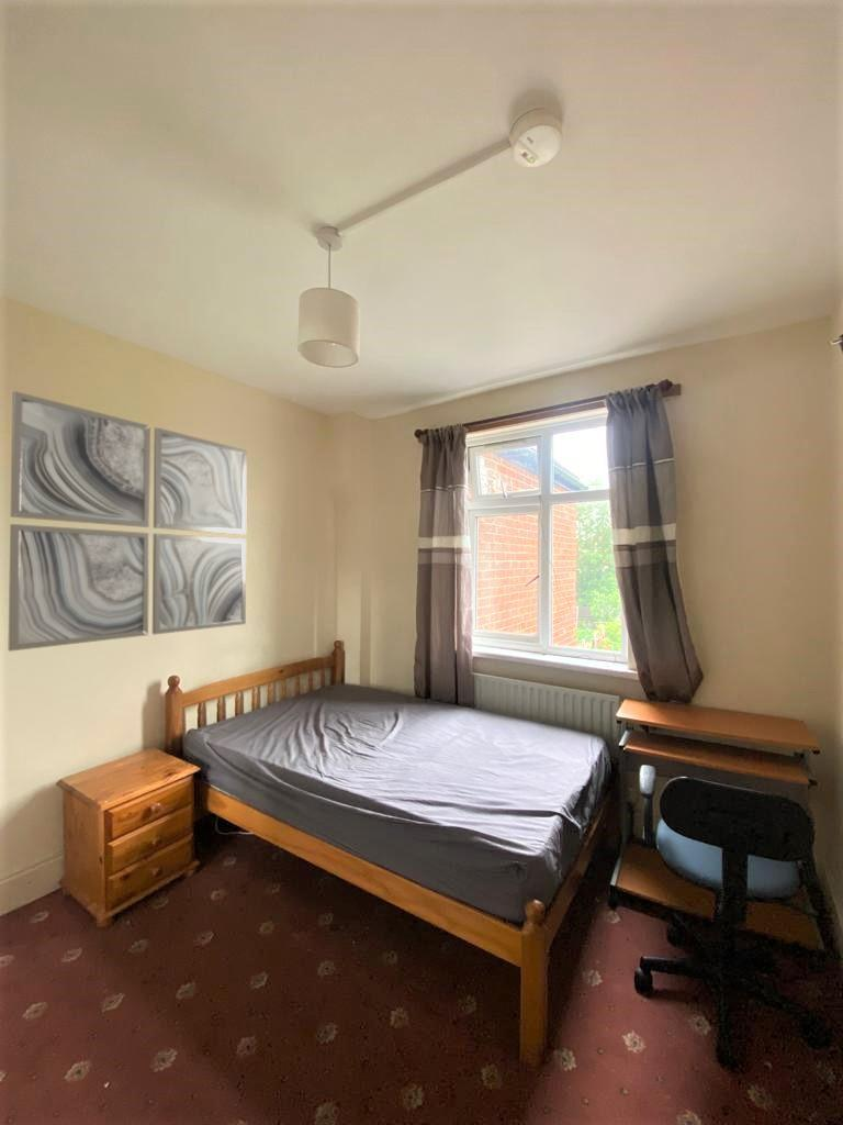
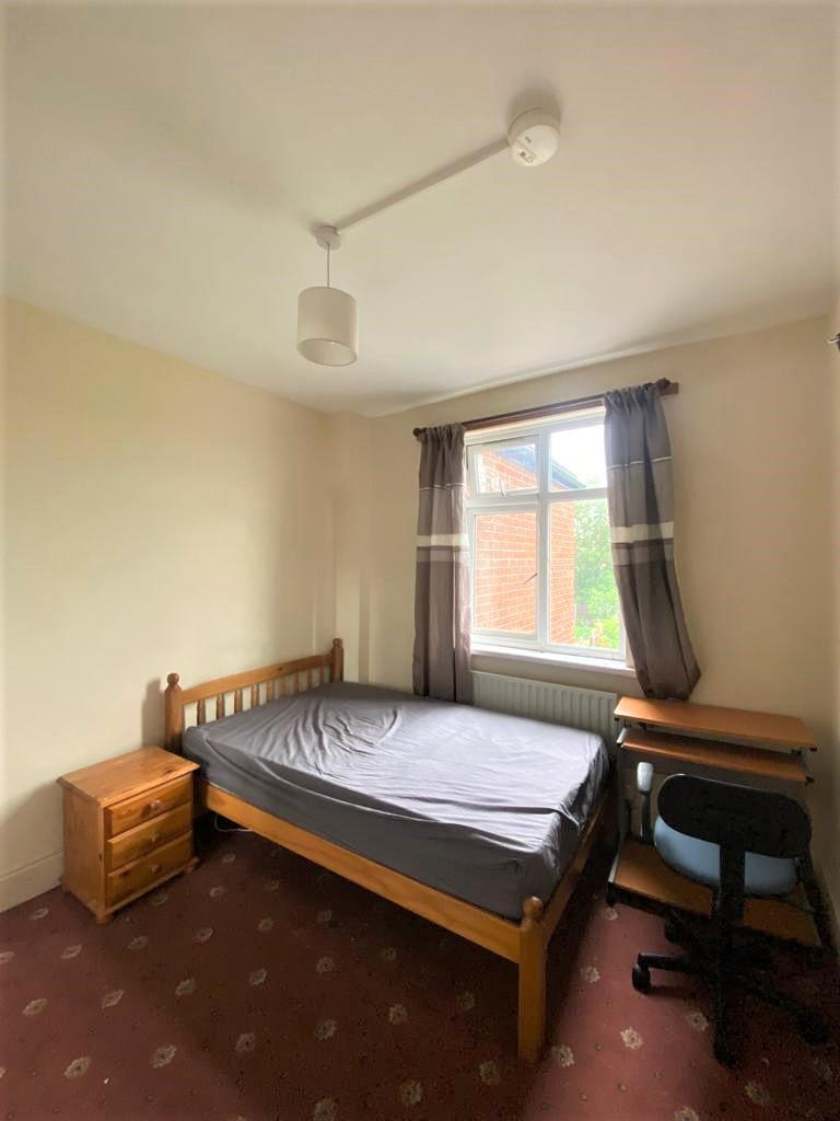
- wall art (154, 527)
